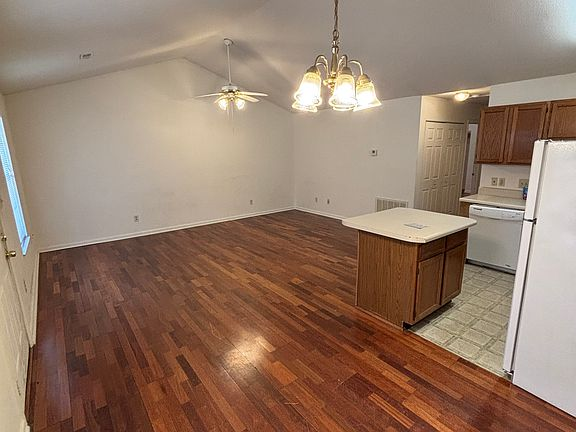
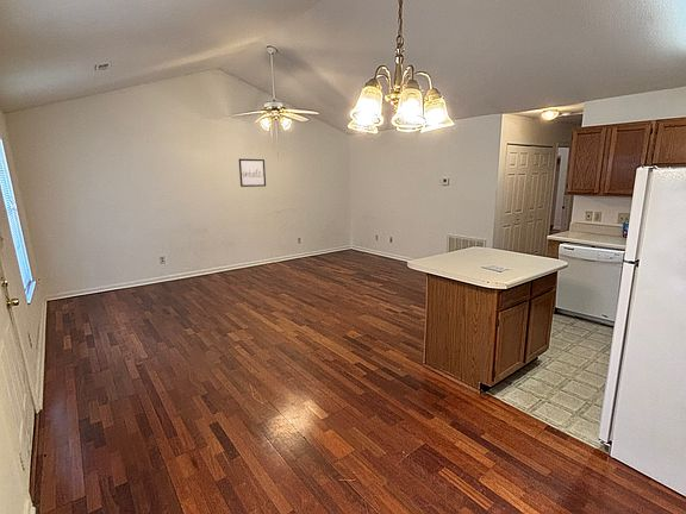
+ wall art (252, 173)
